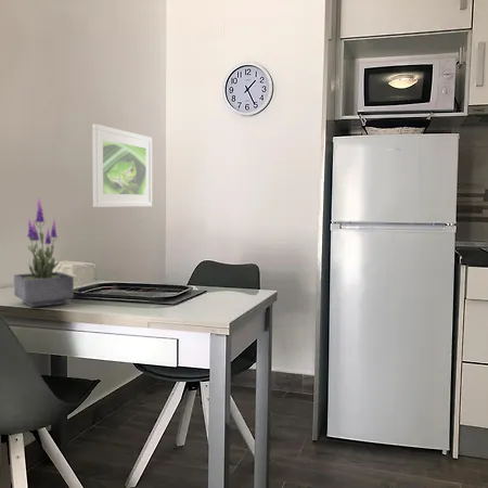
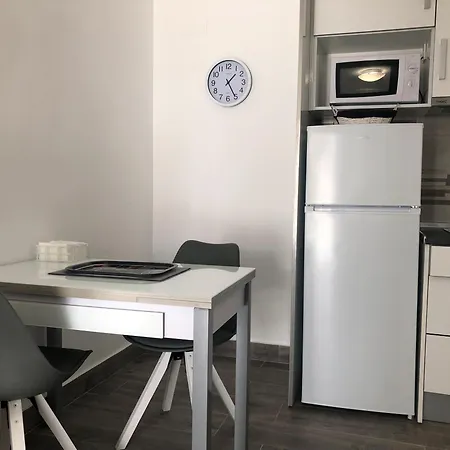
- potted plant (42, 249)
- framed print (125, 169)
